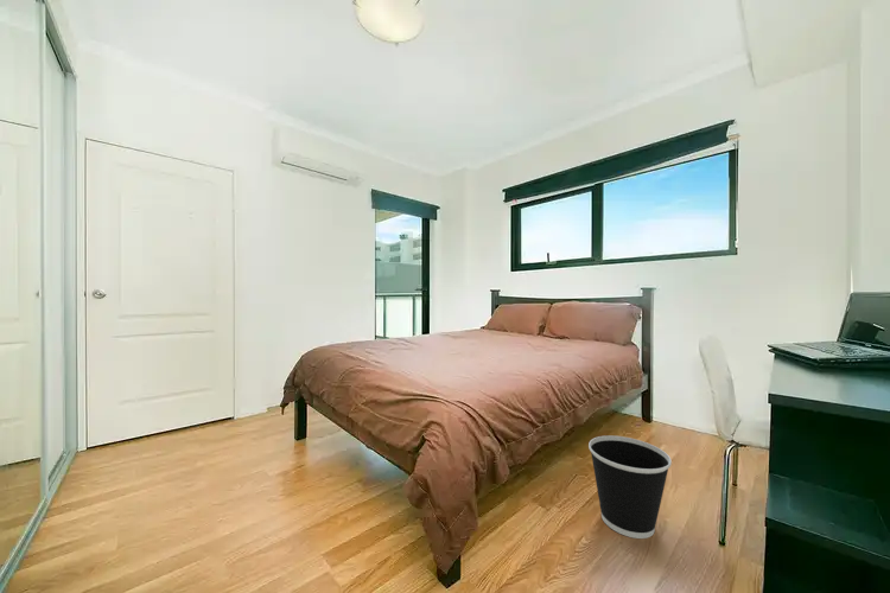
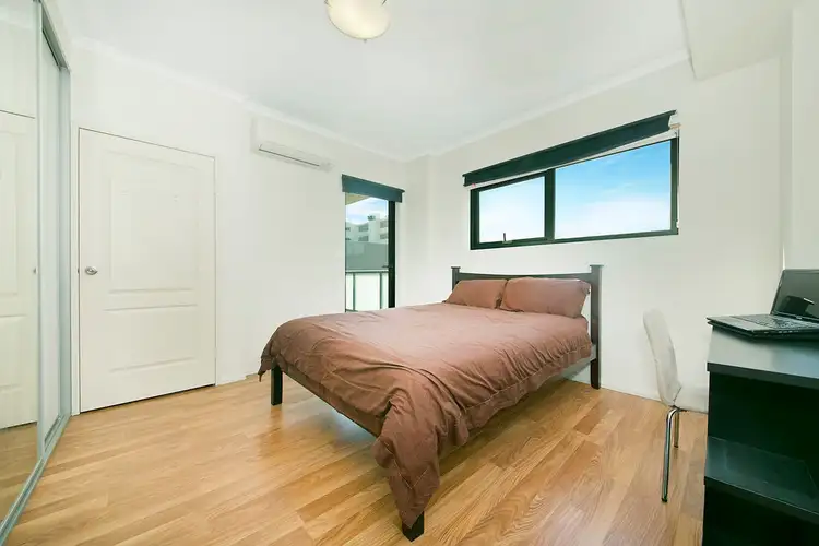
- wastebasket (627, 485)
